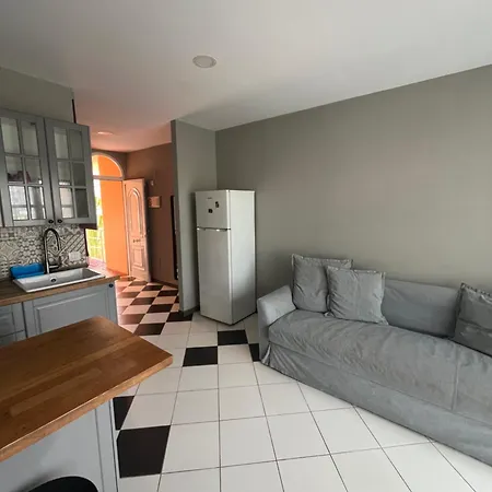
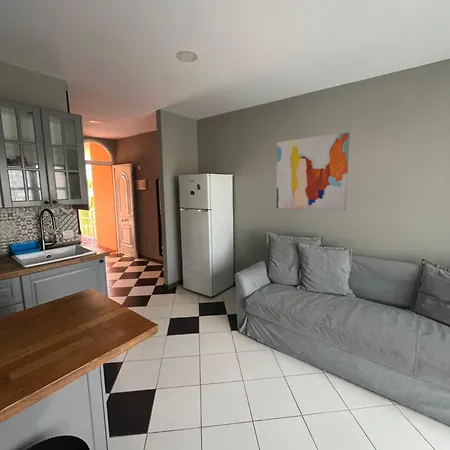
+ wall art (309, 174)
